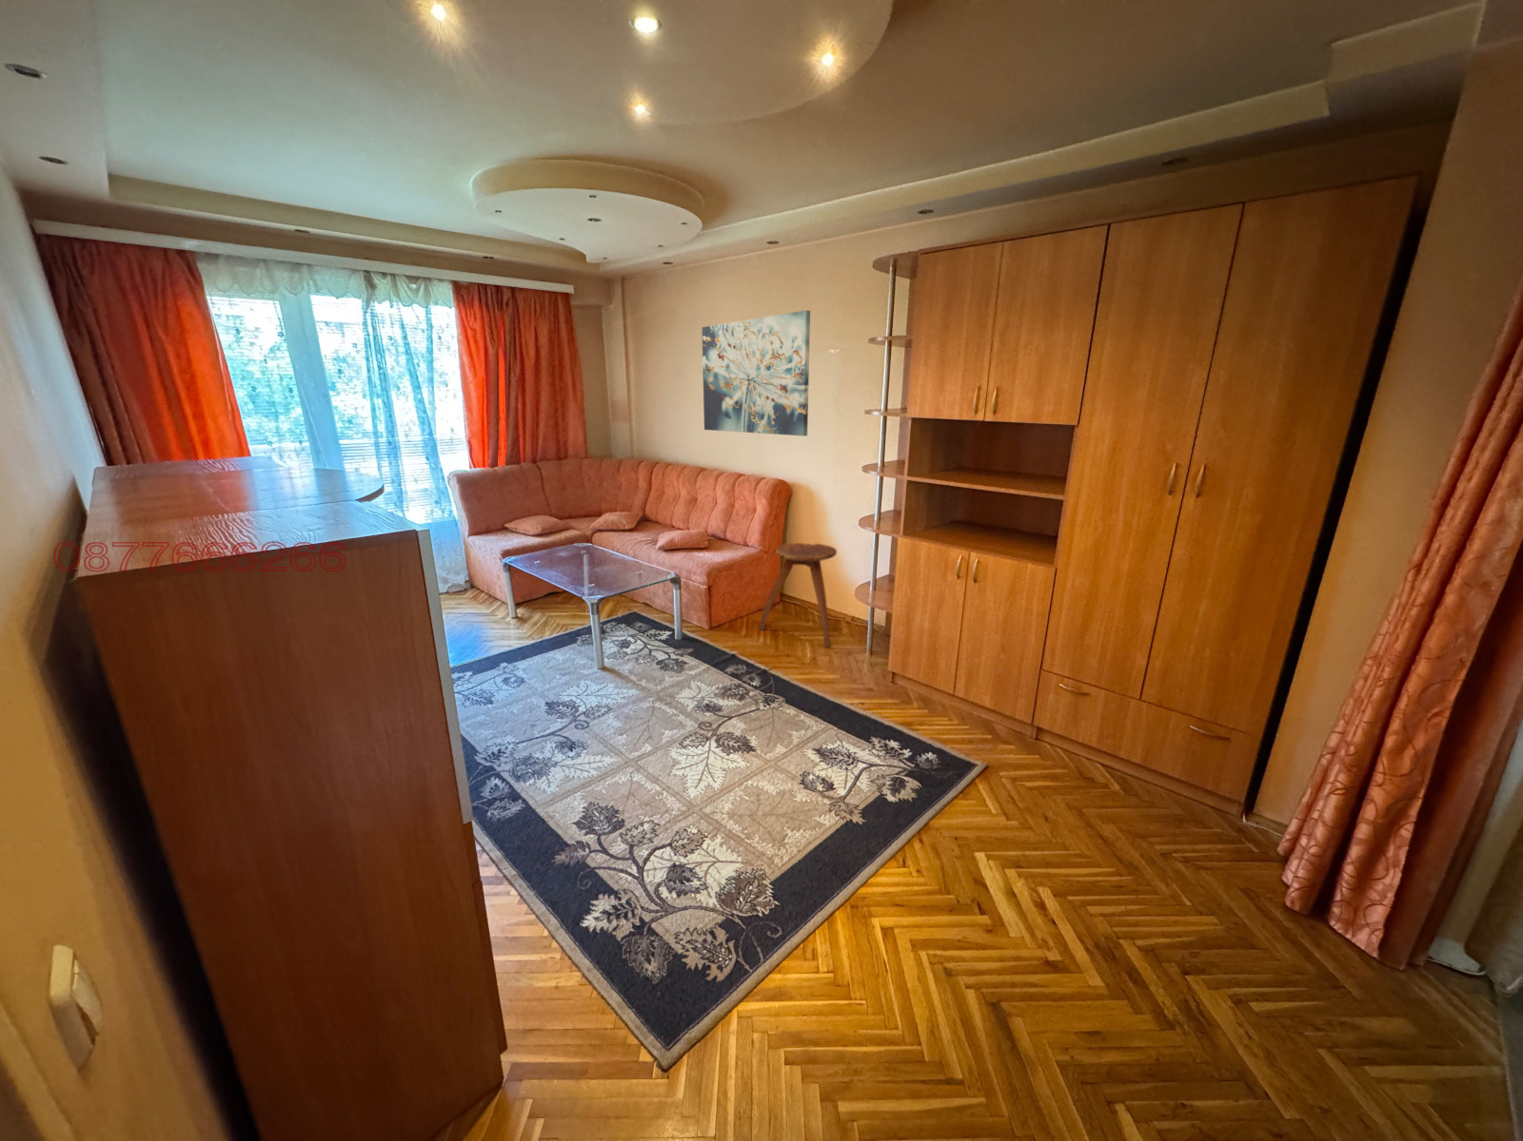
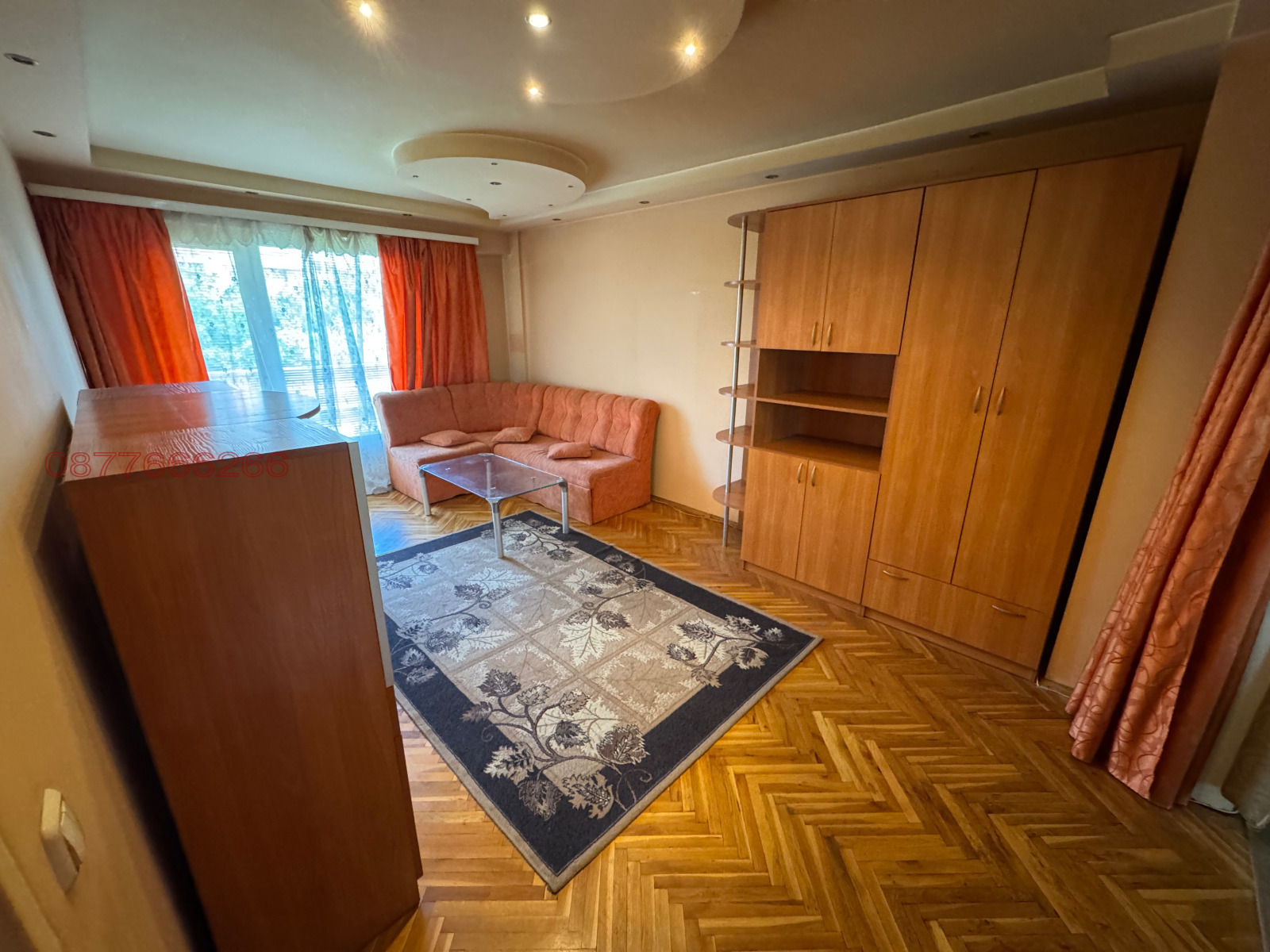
- stool (814, 590)
- wall art (750, 378)
